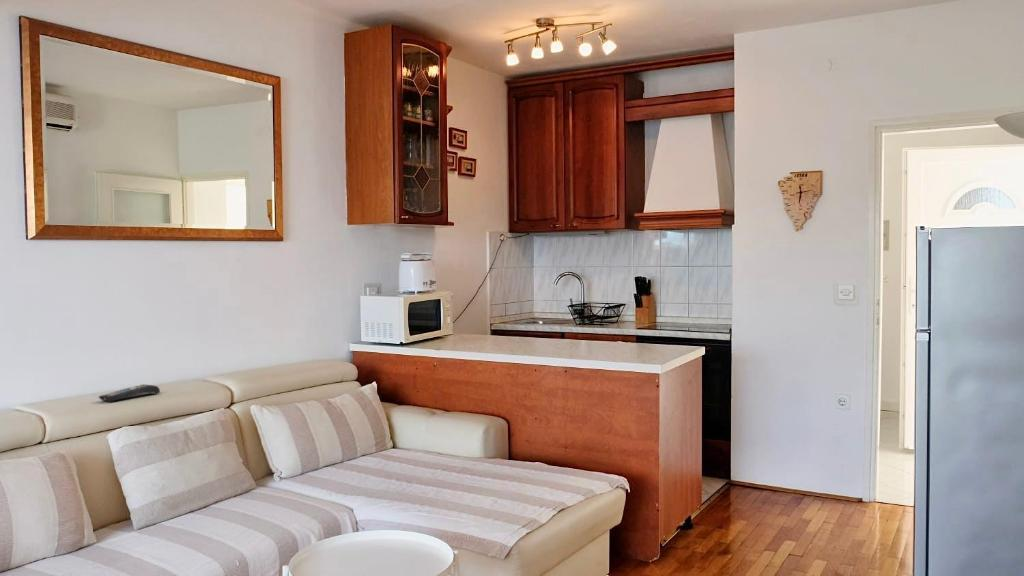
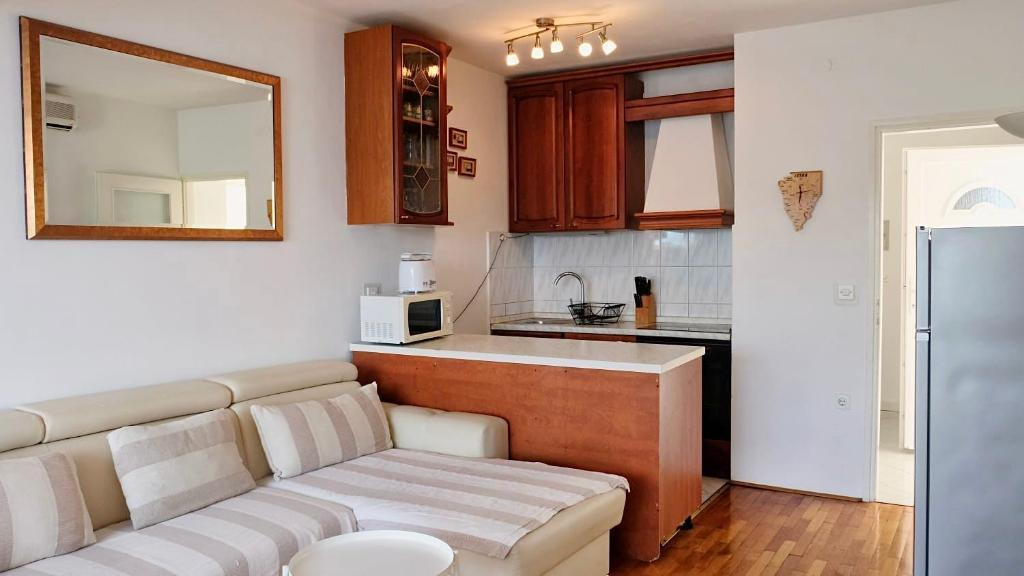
- remote control (130, 392)
